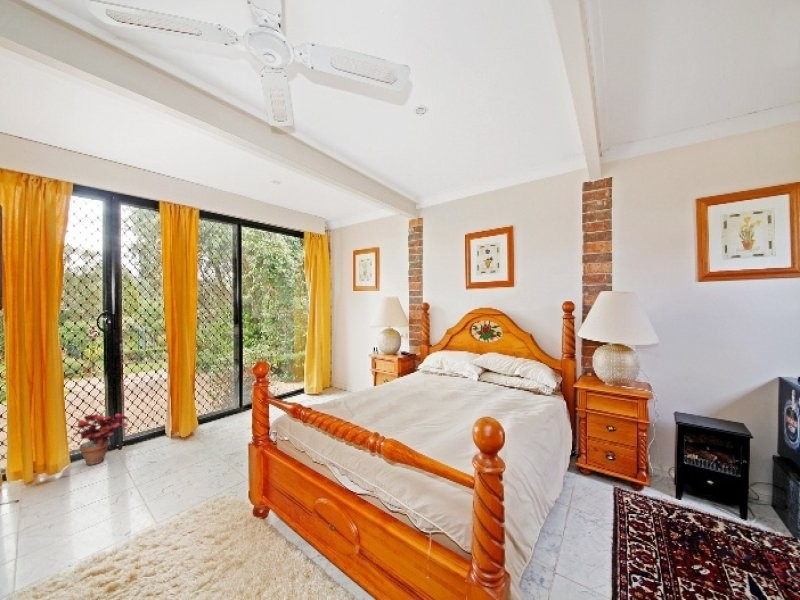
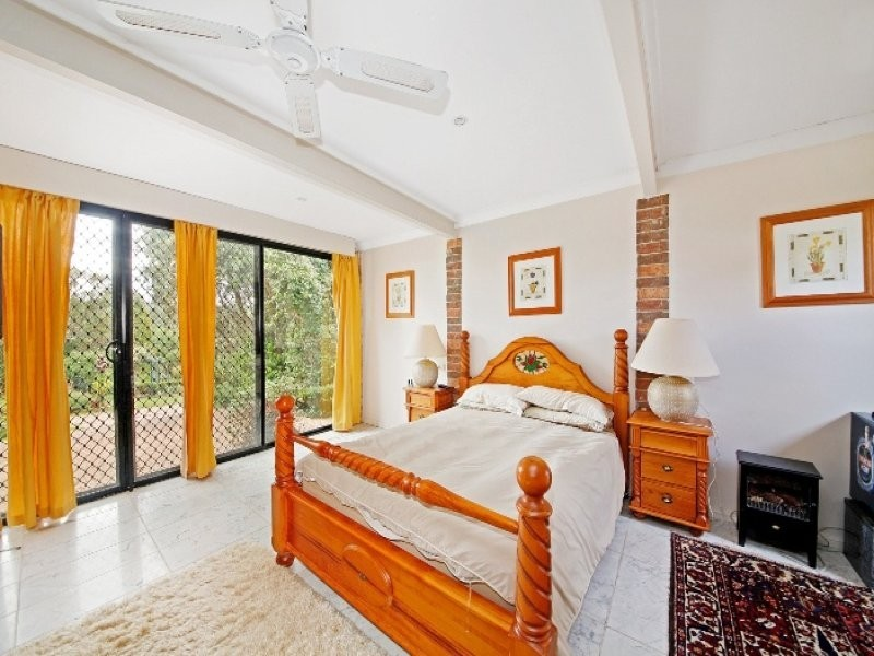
- potted plant (99, 437)
